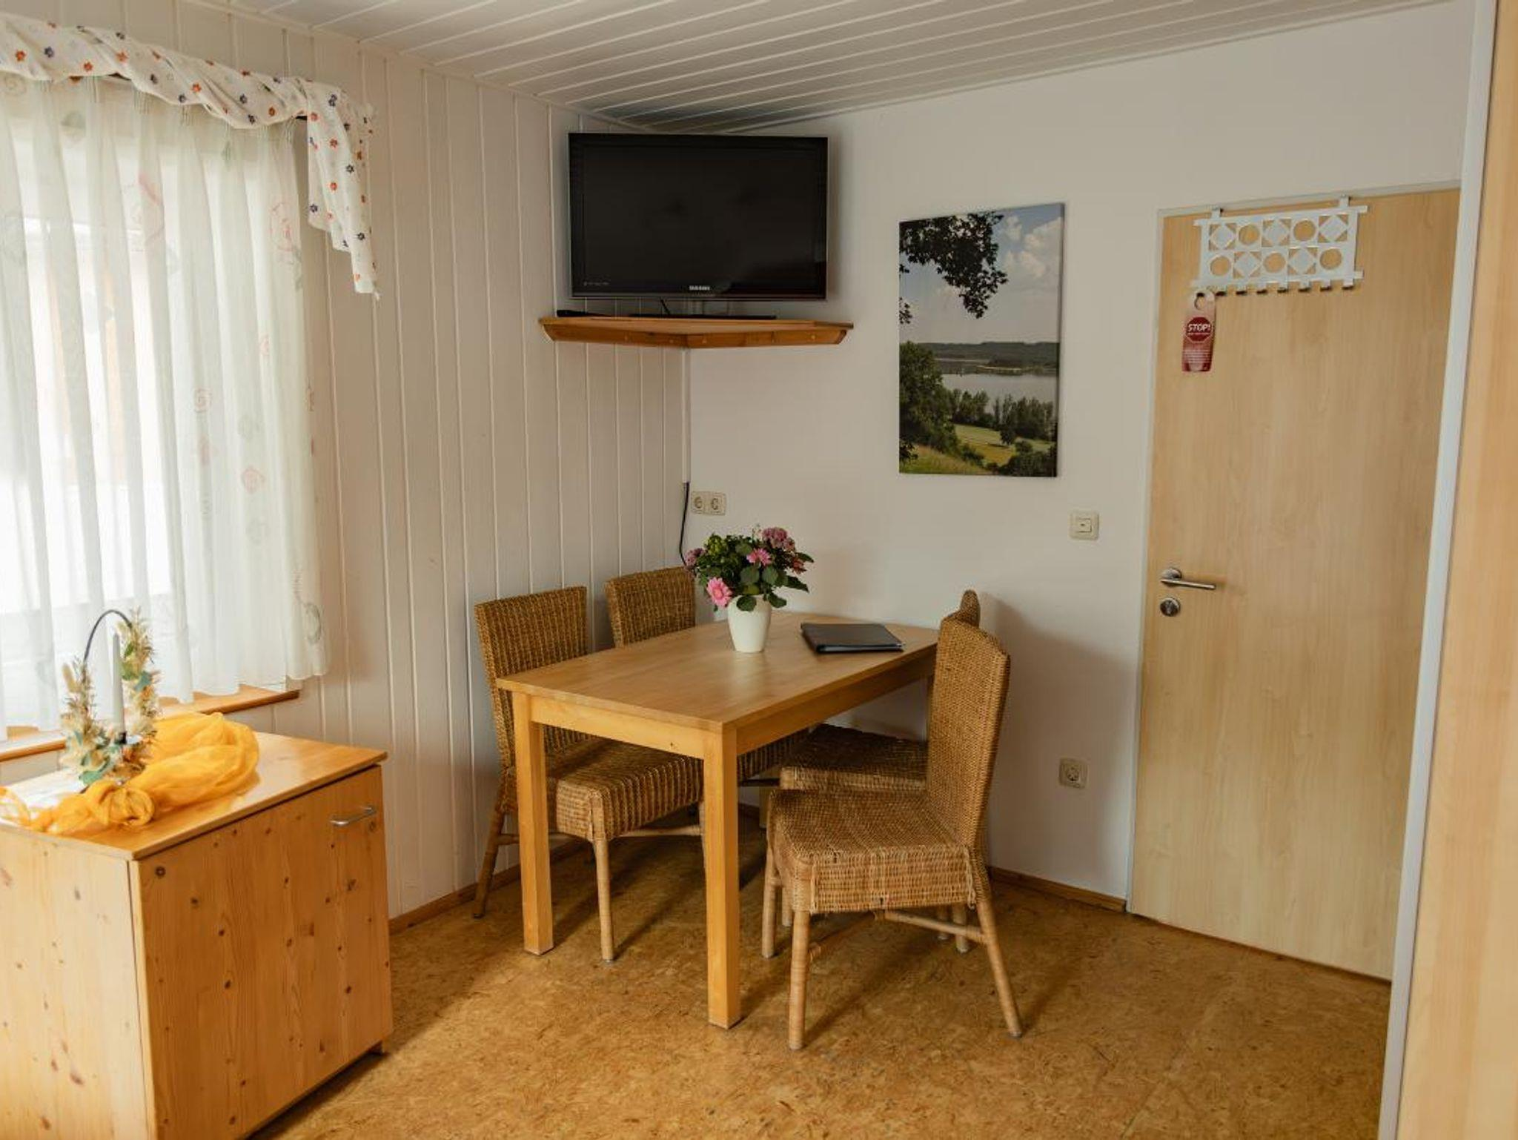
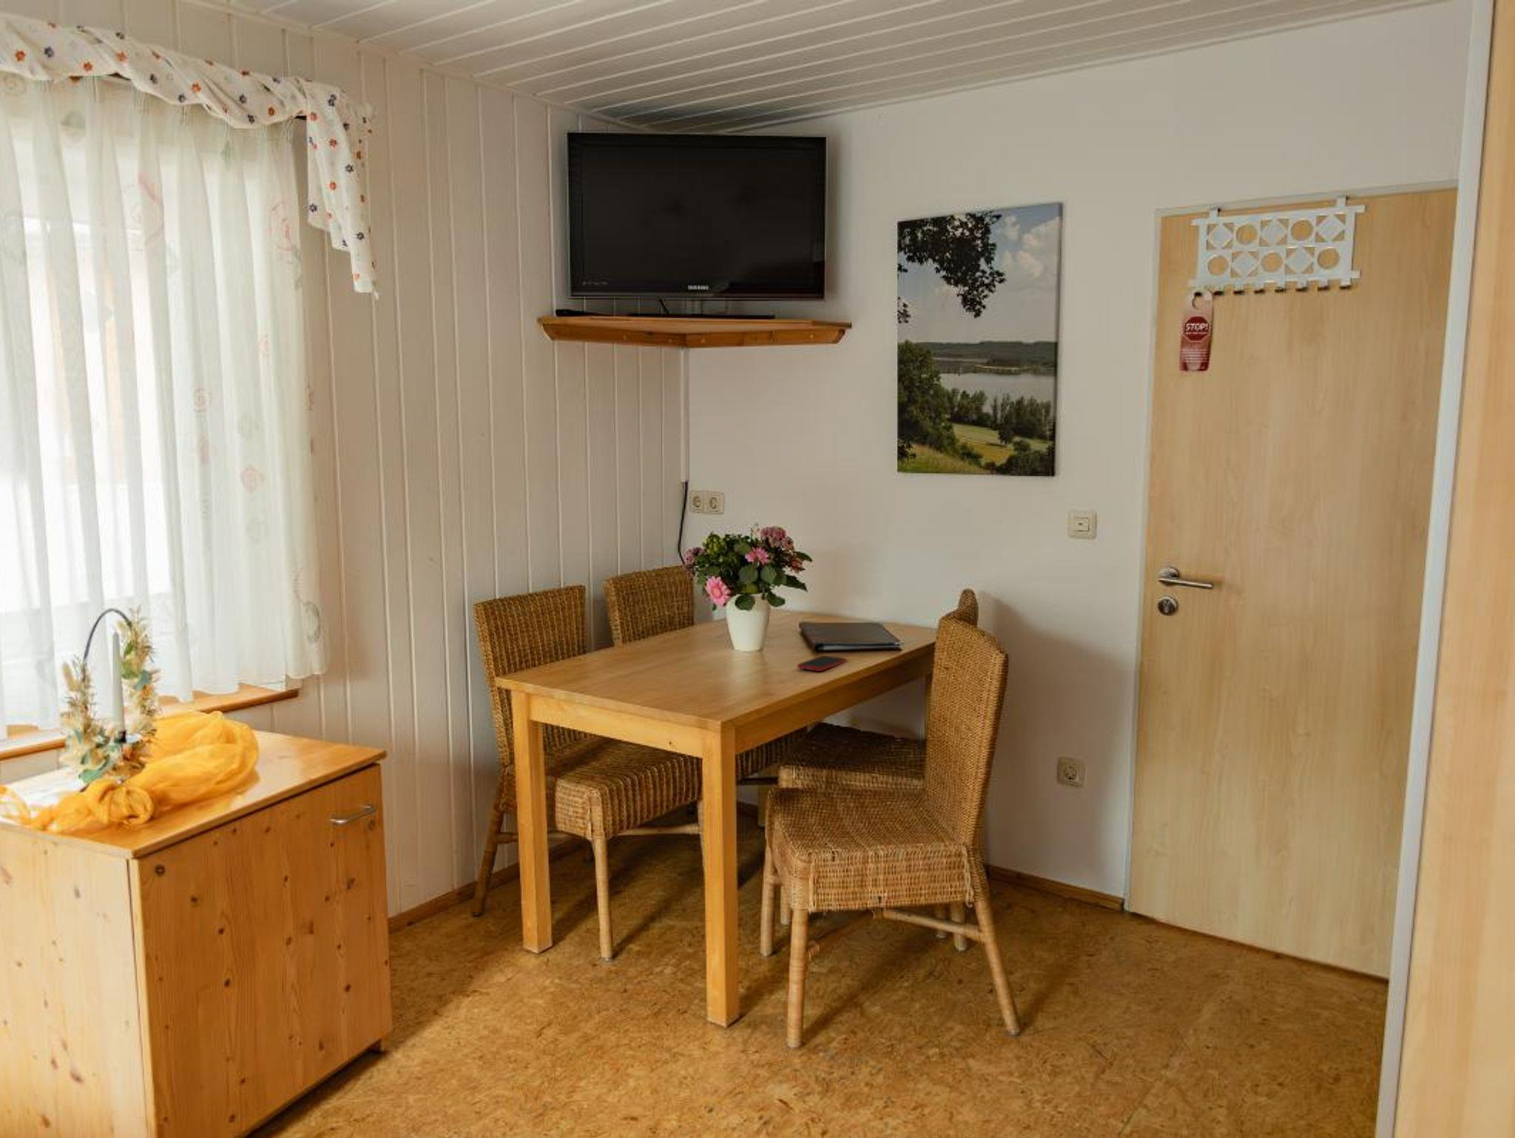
+ cell phone (822, 663)
